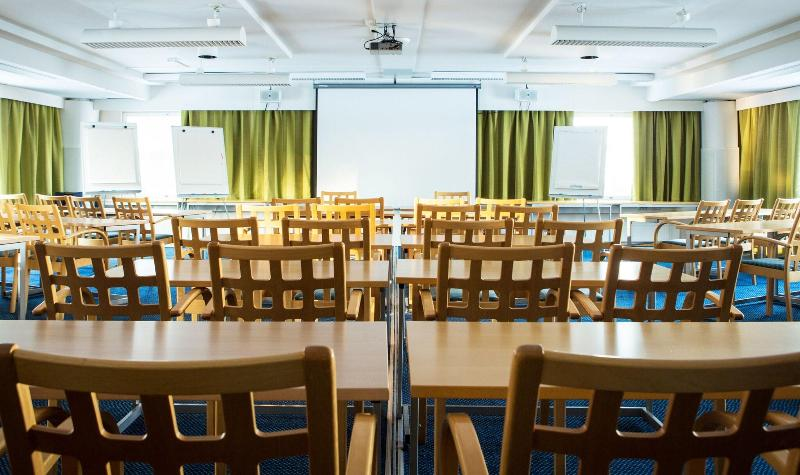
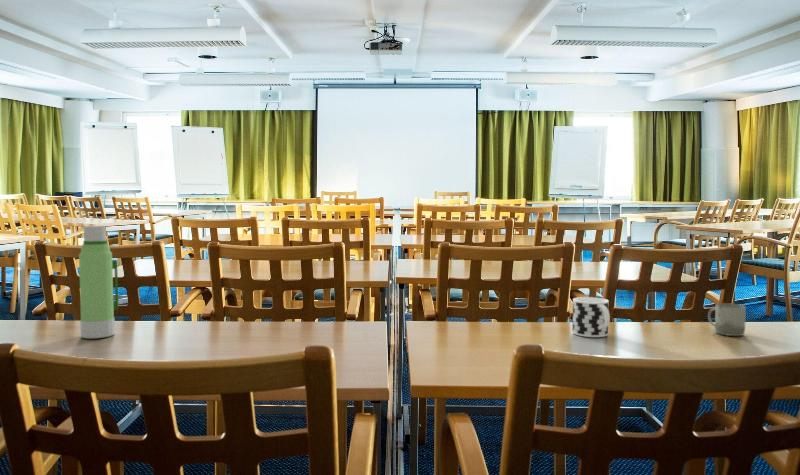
+ cup (724, 318)
+ cup (593, 317)
+ water bottle (97, 280)
